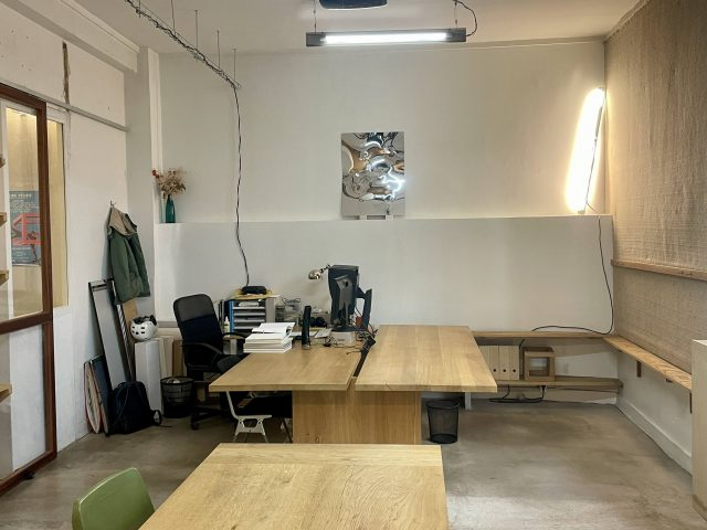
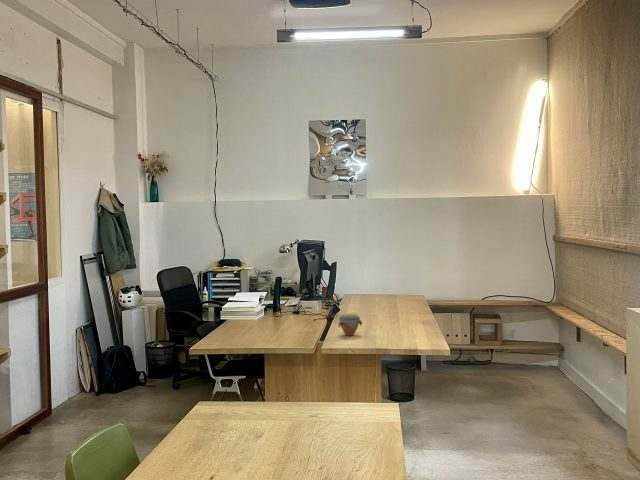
+ jar (349, 324)
